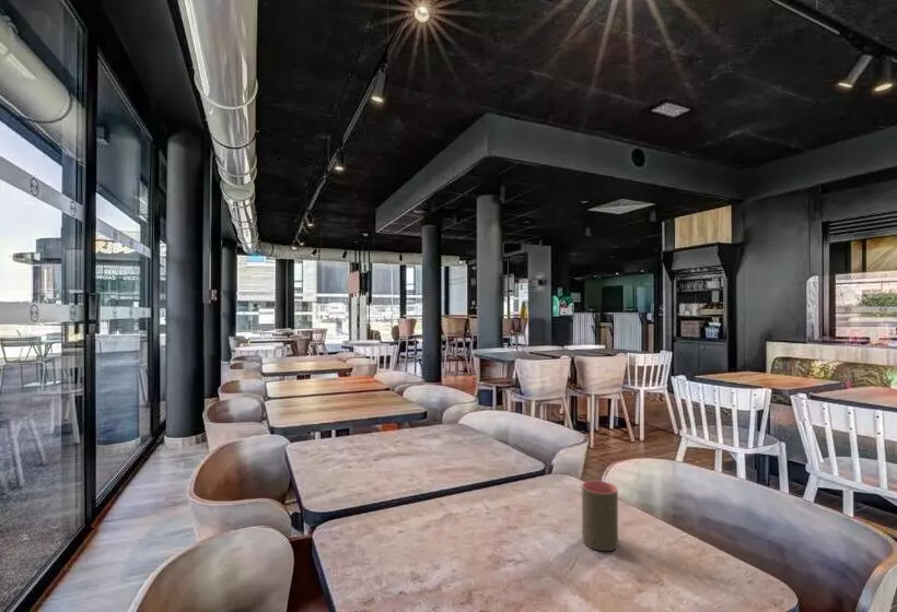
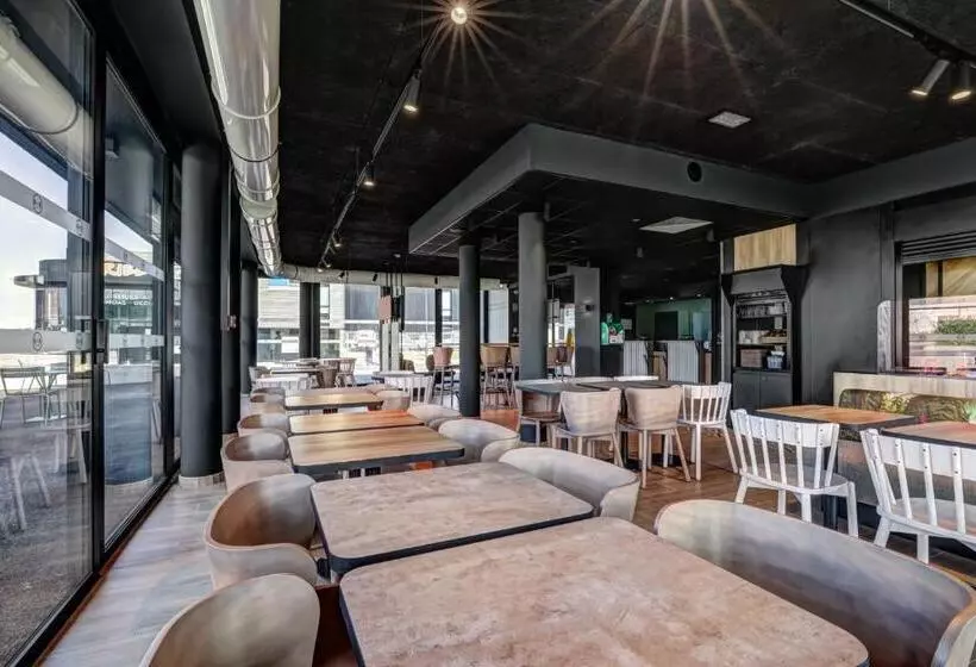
- cup (599, 514)
